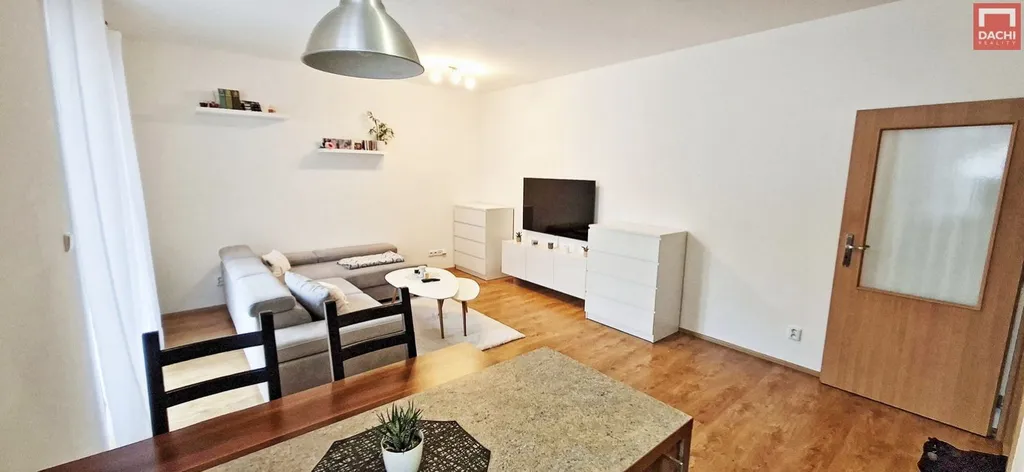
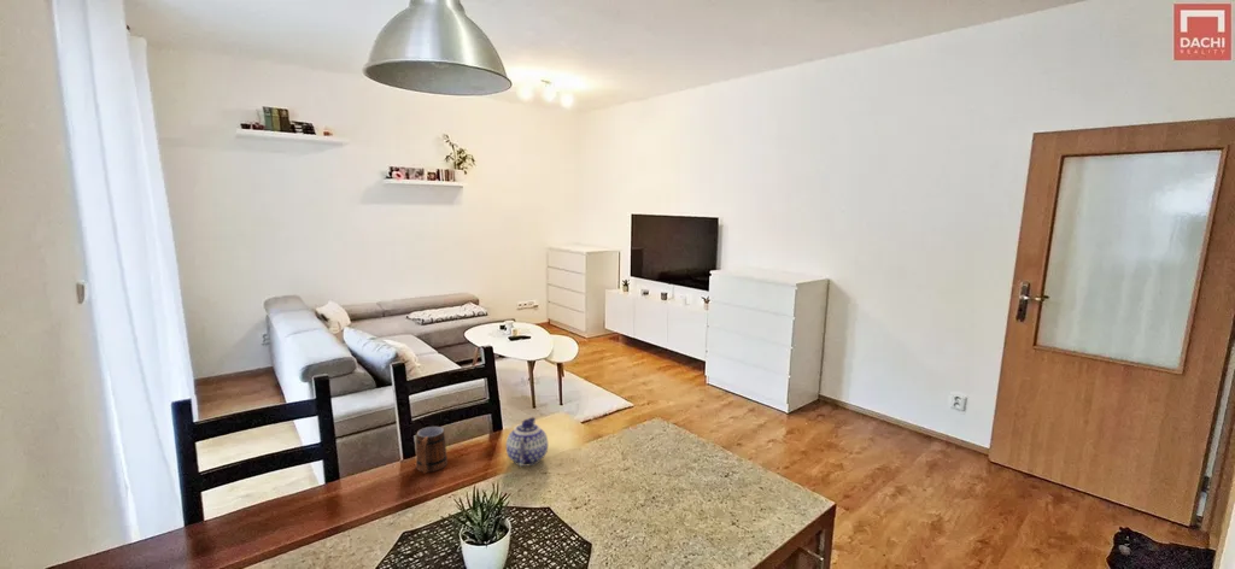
+ teapot (527, 439)
+ mug (428, 450)
